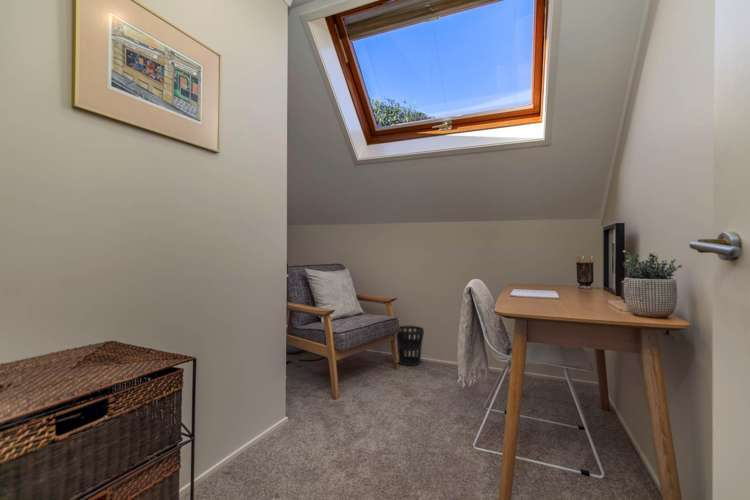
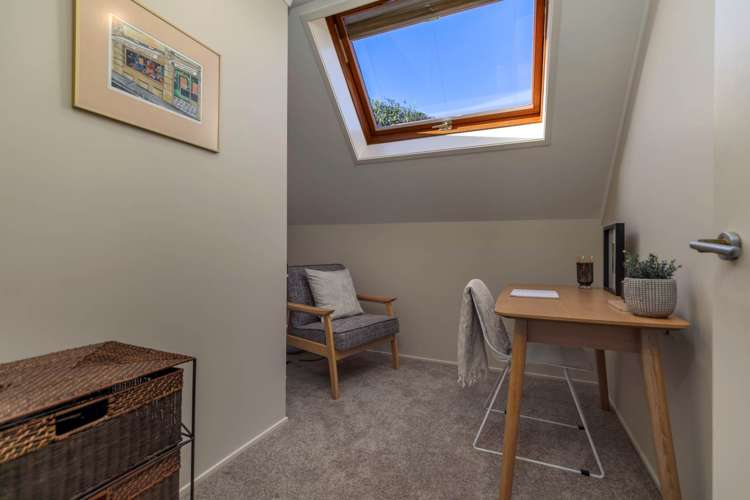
- wastebasket (409, 345)
